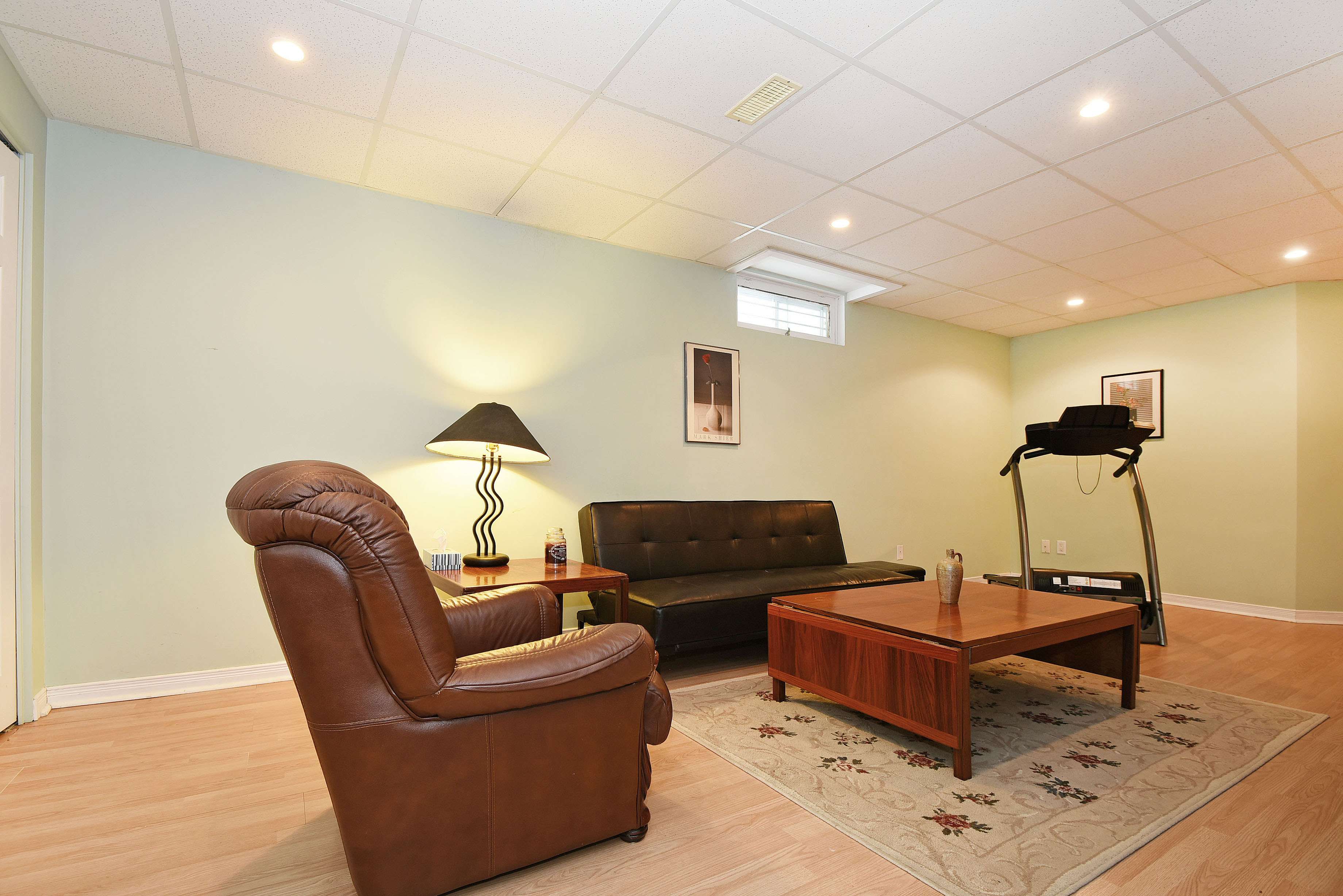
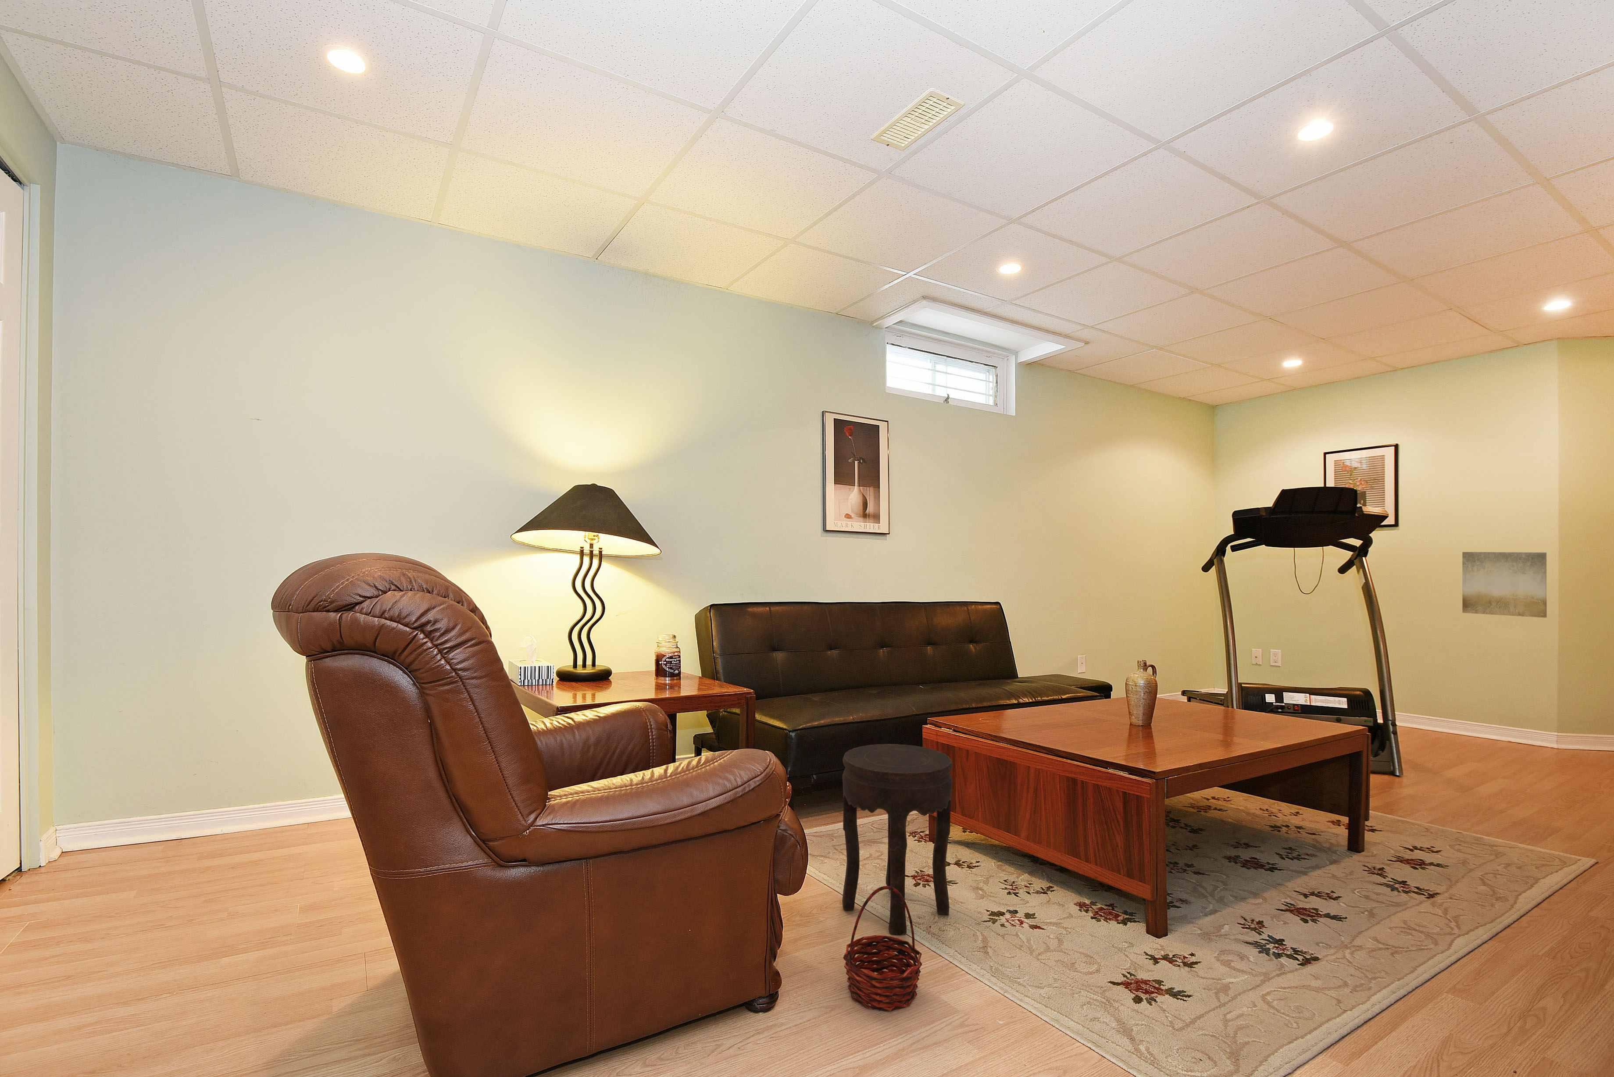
+ wall art (1503, 583)
+ basket (882, 939)
+ side table (897, 834)
